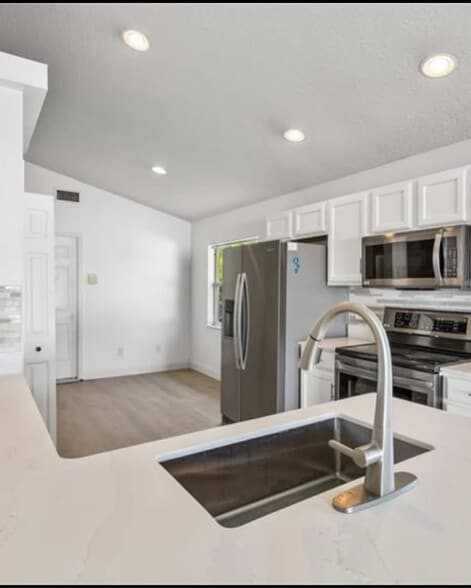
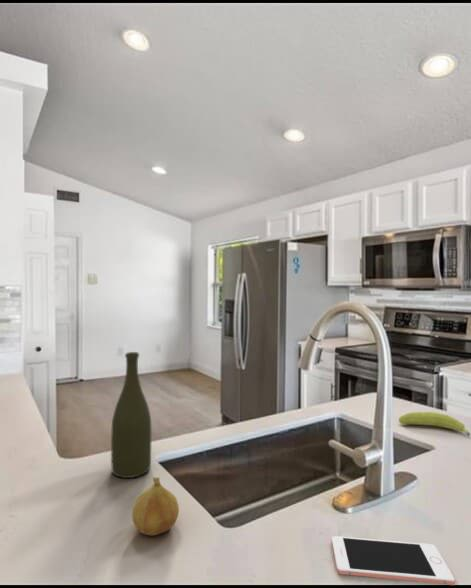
+ bottle (131, 411)
+ fruit (155, 502)
+ fruit (431, 422)
+ cell phone (388, 558)
